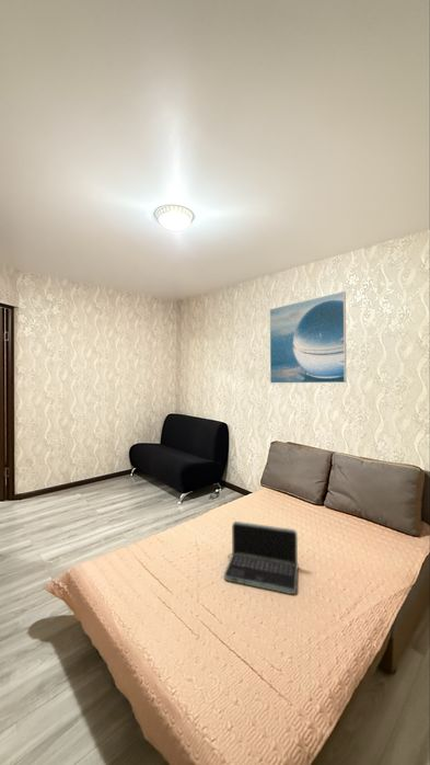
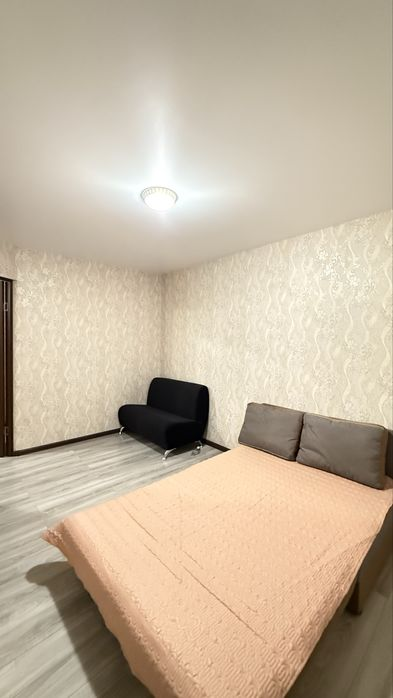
- laptop (259, 551)
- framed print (303, 342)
